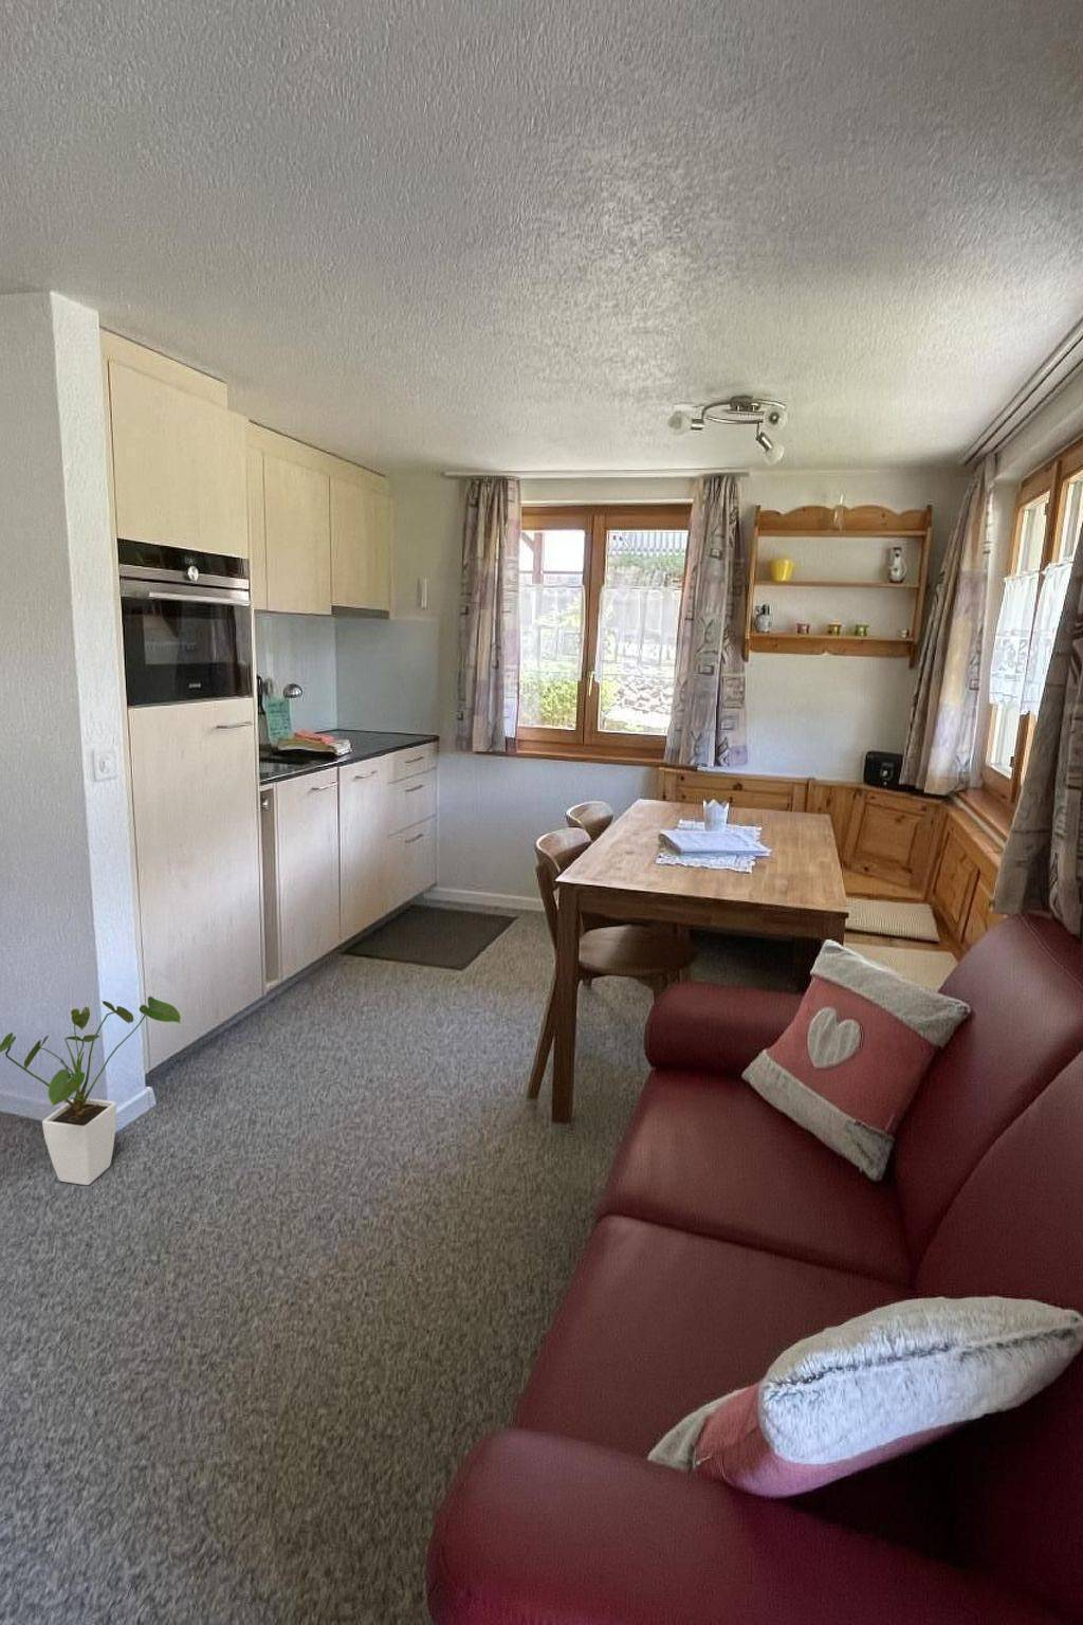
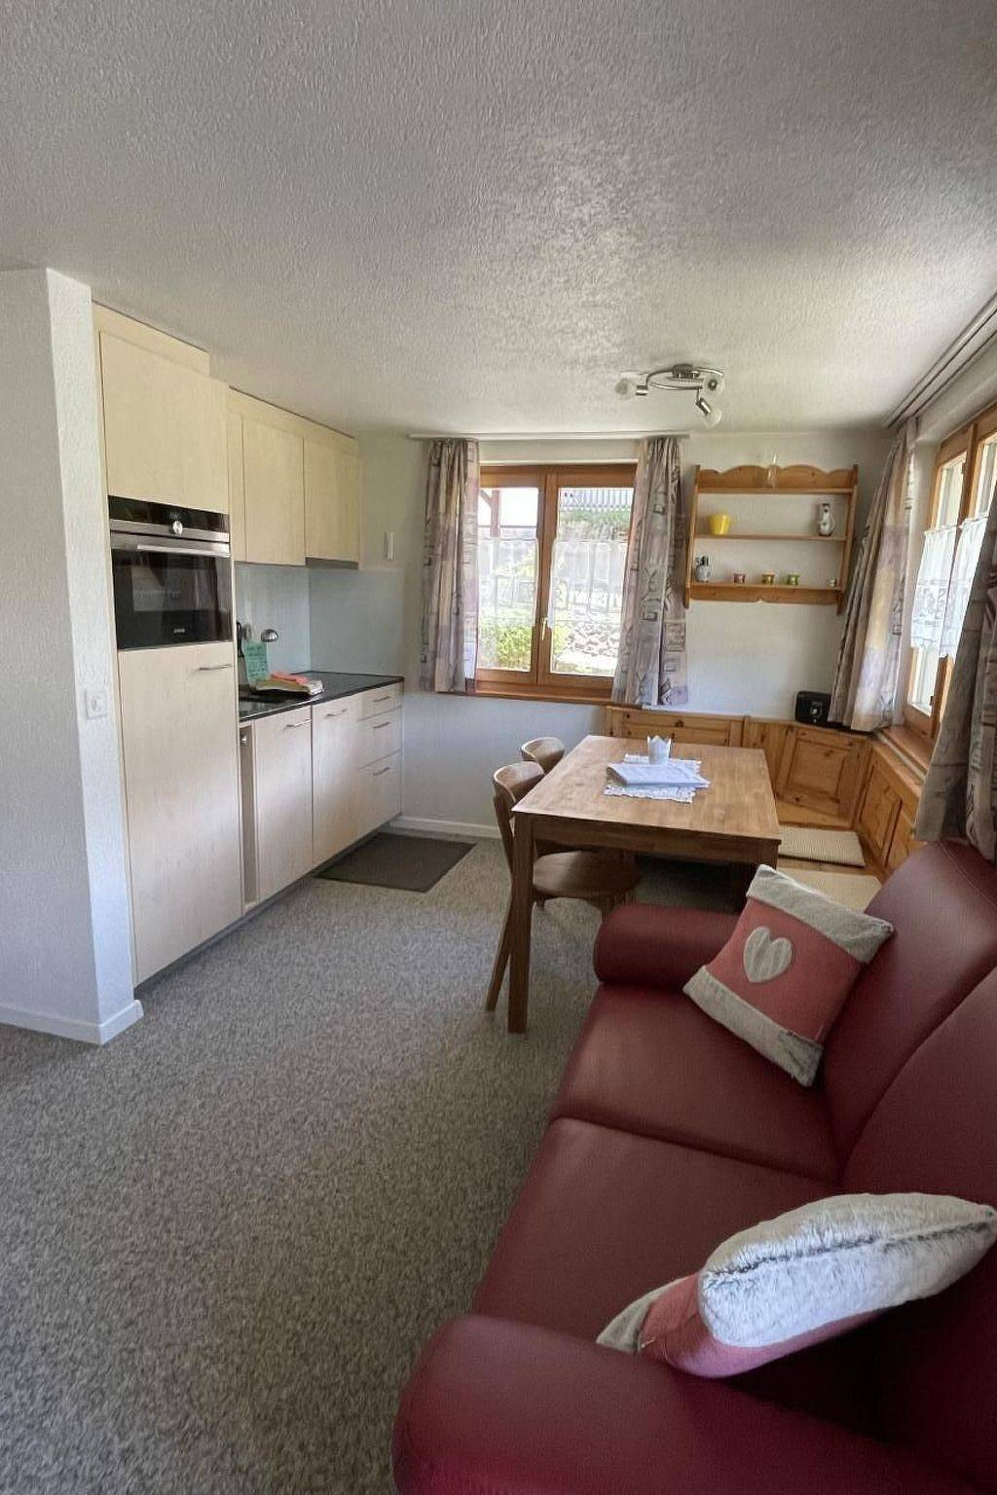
- house plant (91, 1098)
